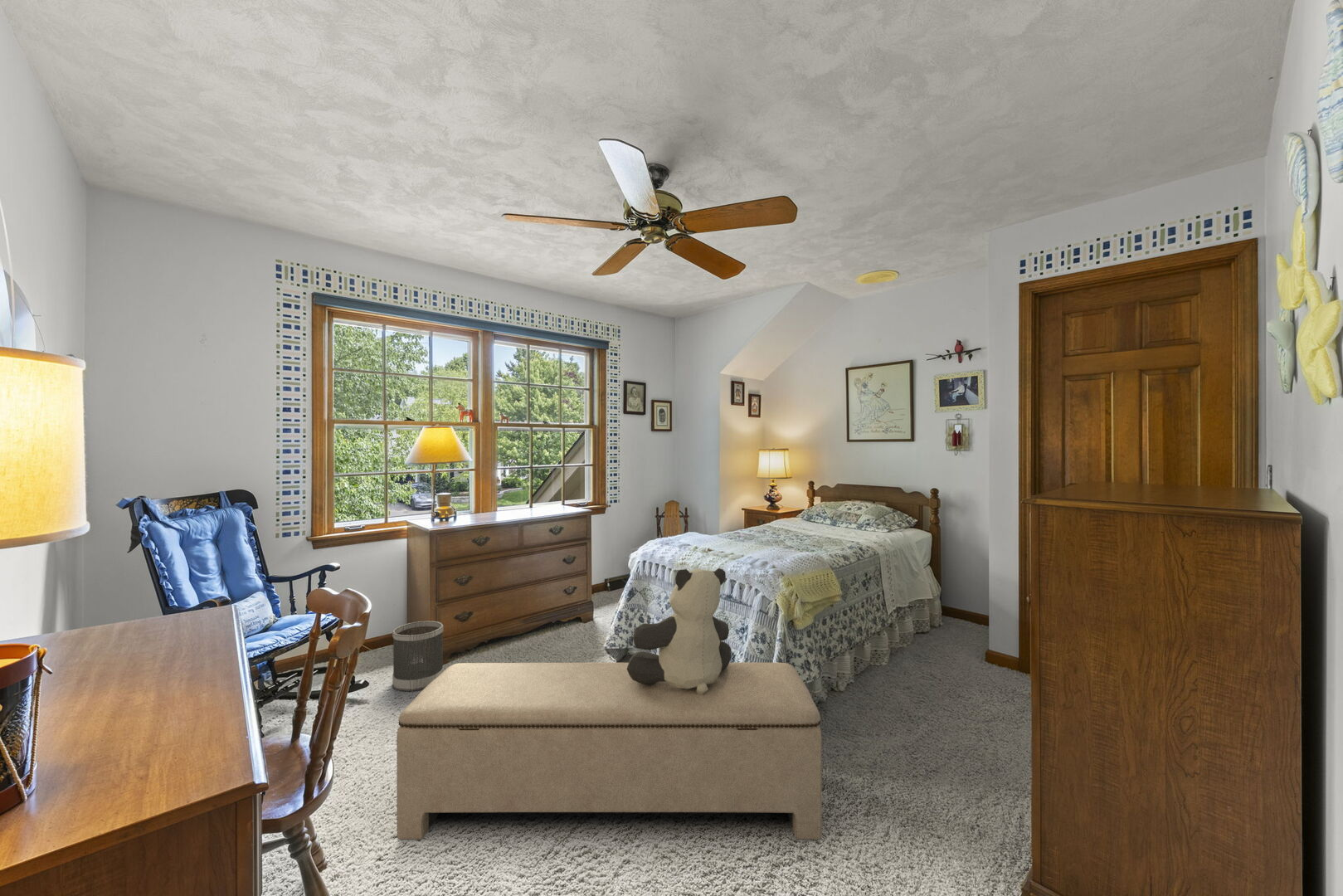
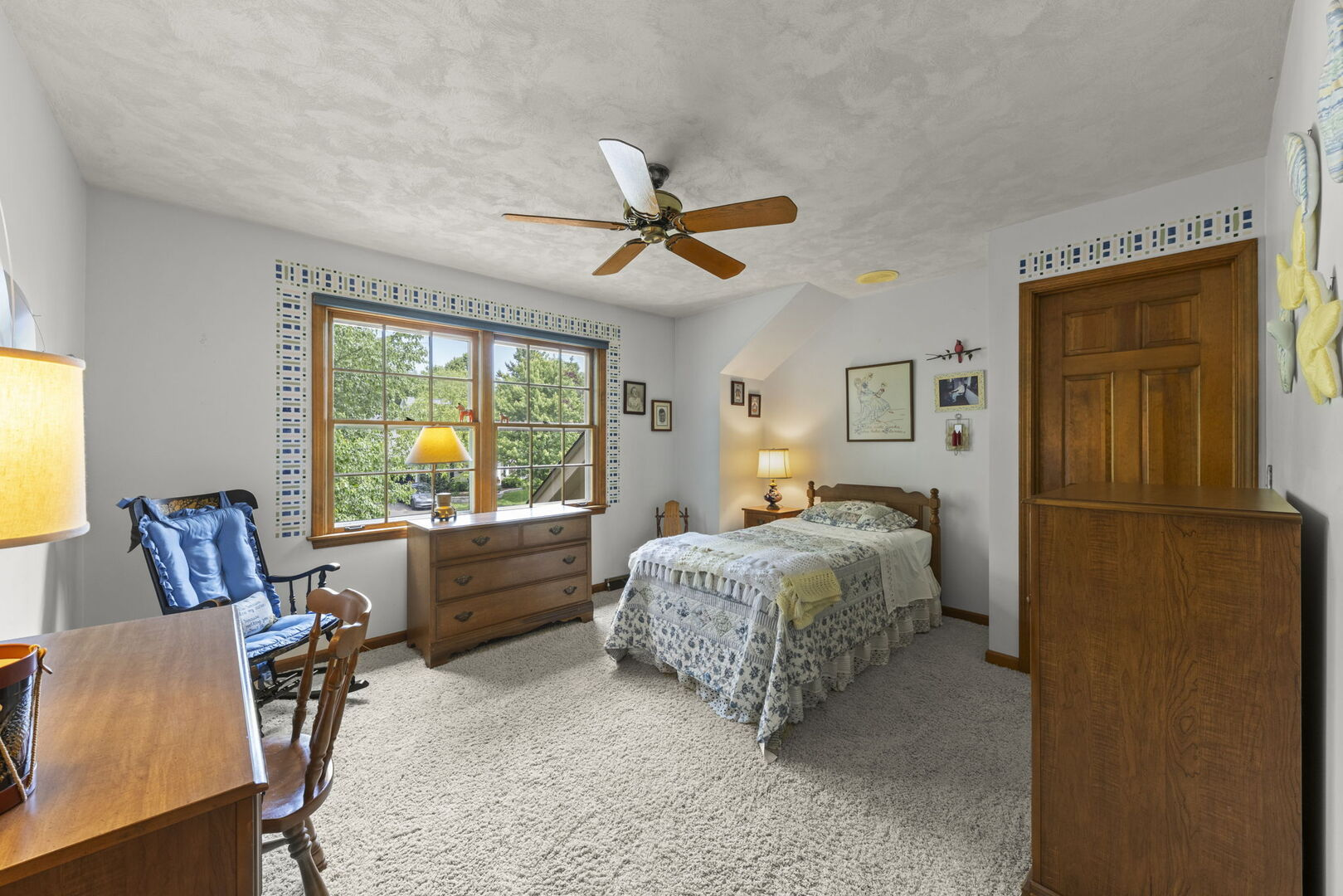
- wastebasket (418, 654)
- bench (616, 740)
- teddy bear (687, 621)
